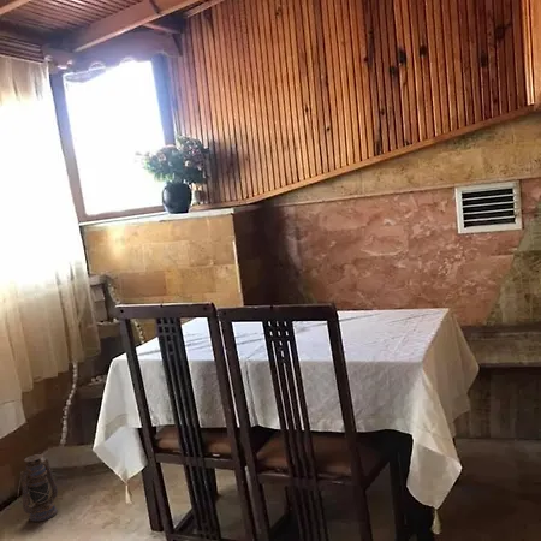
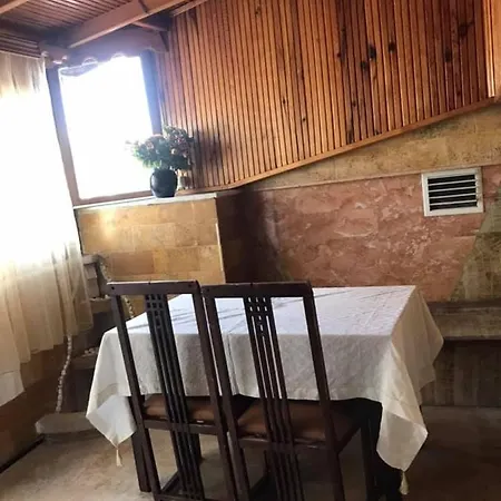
- lantern (36, 484)
